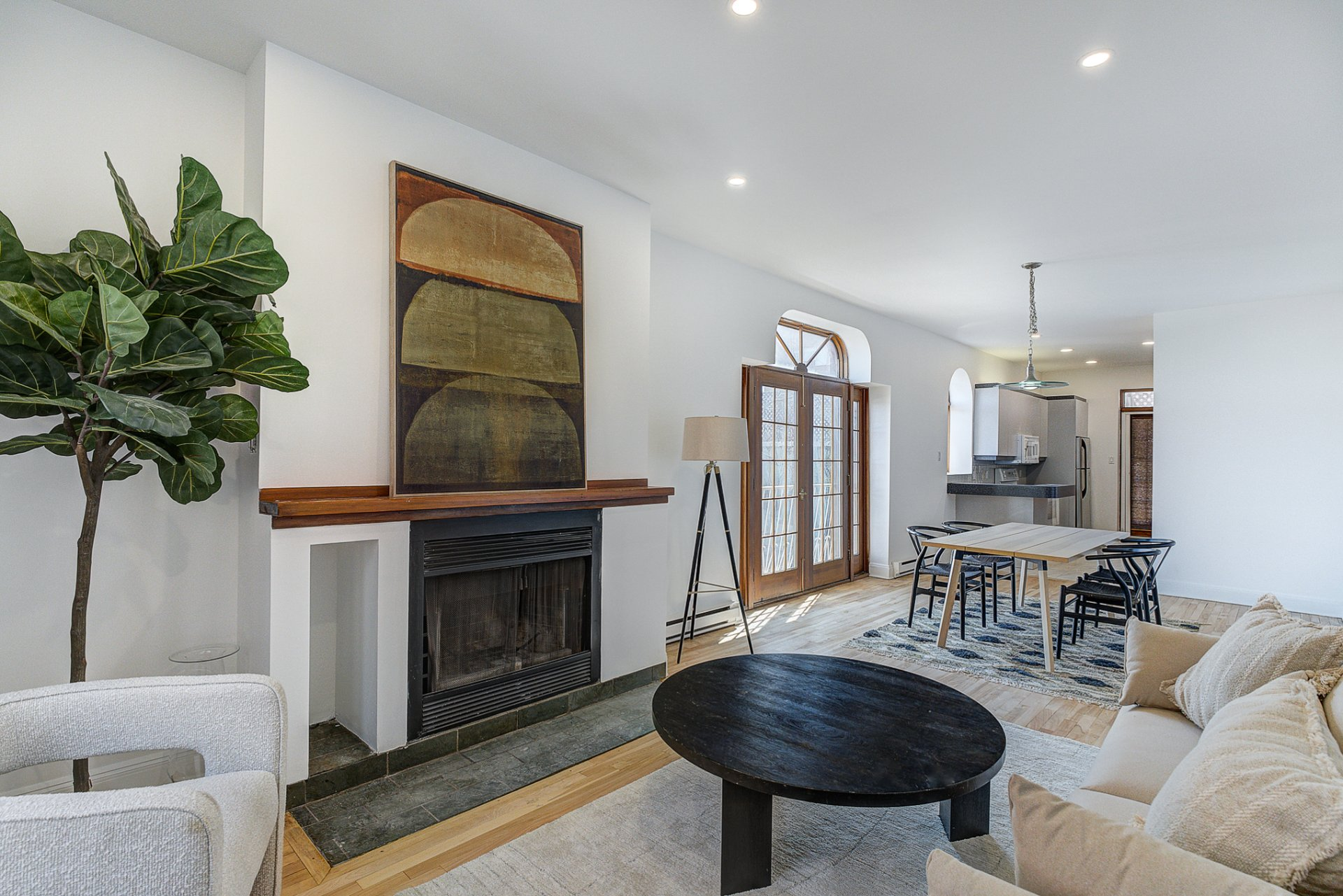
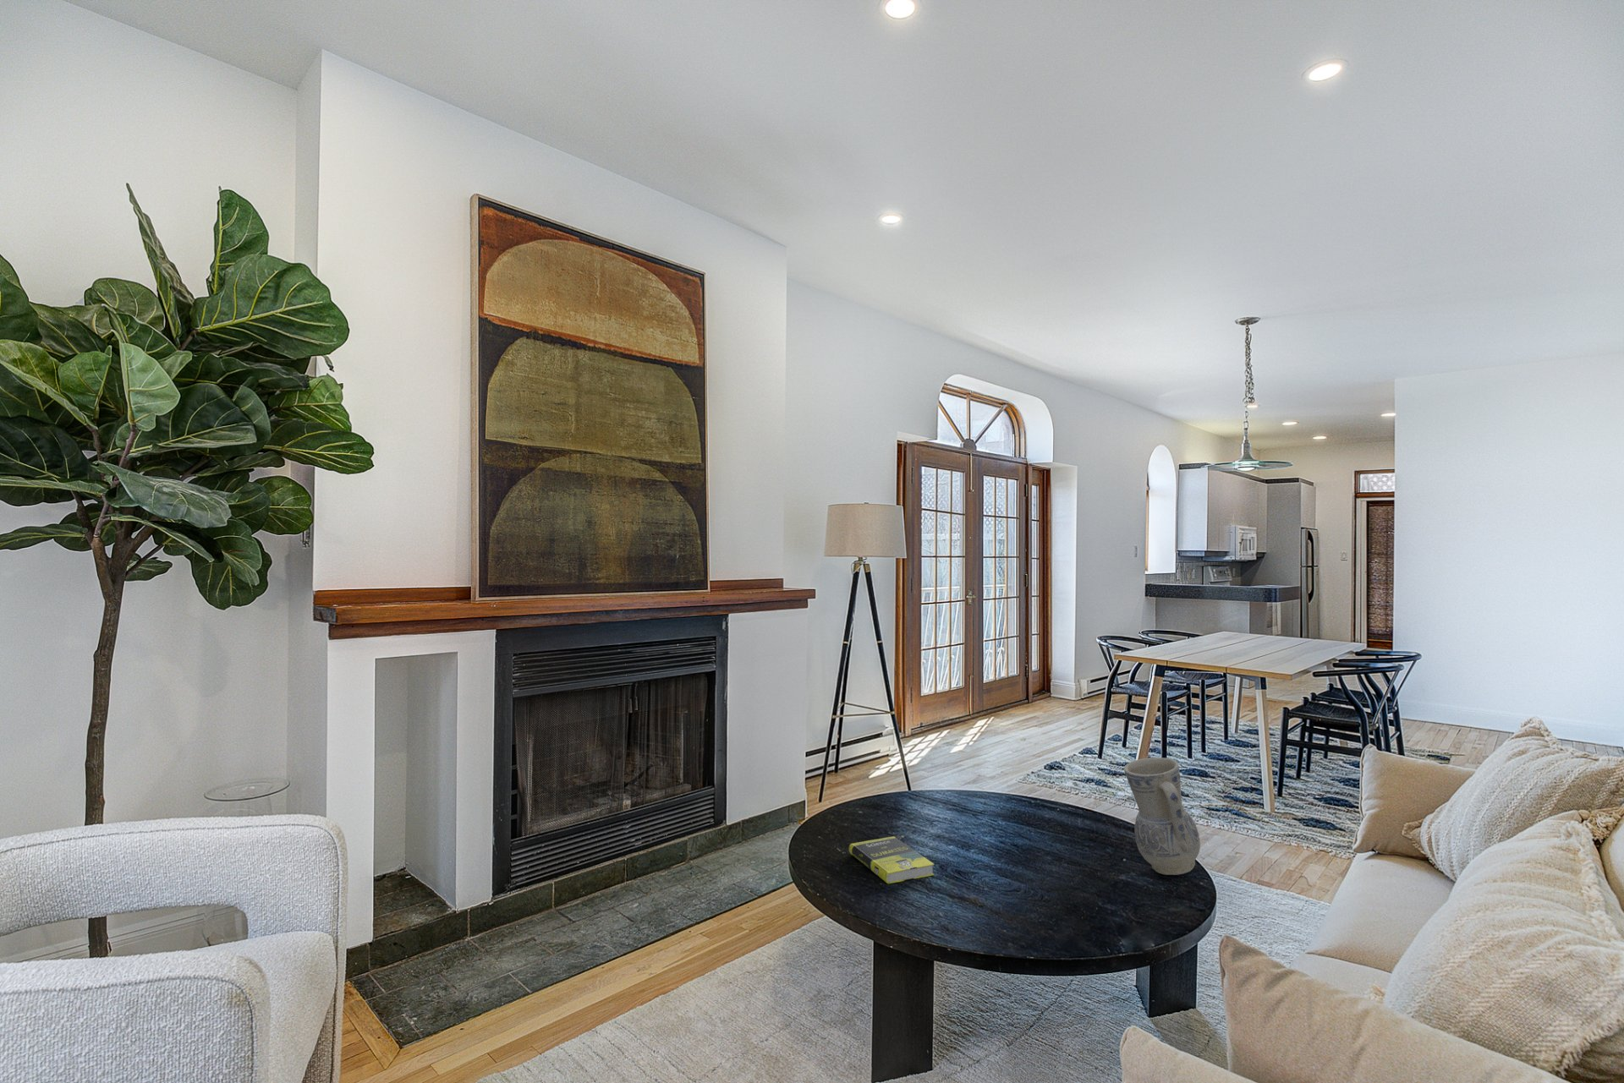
+ book (890, 859)
+ vase (1160, 815)
